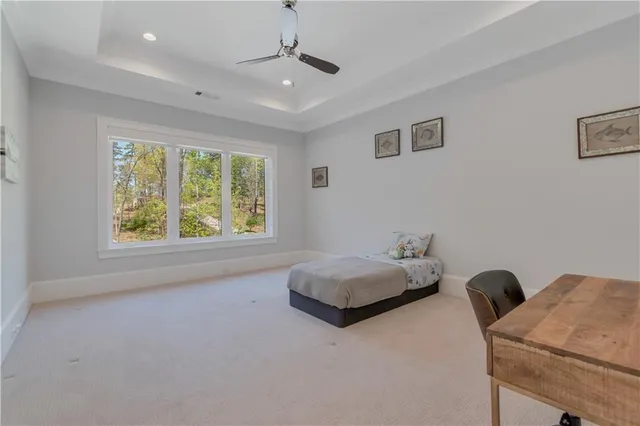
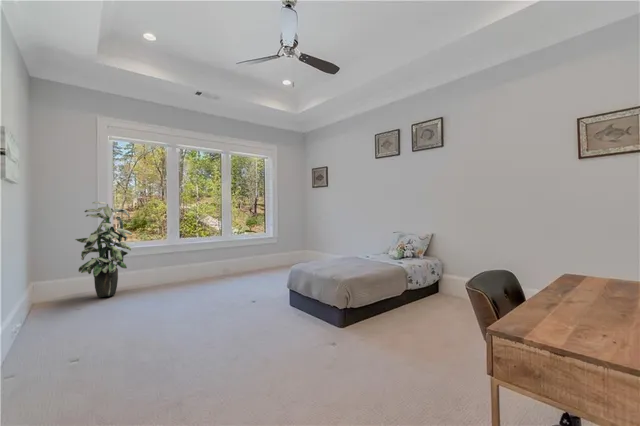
+ indoor plant (104, 248)
